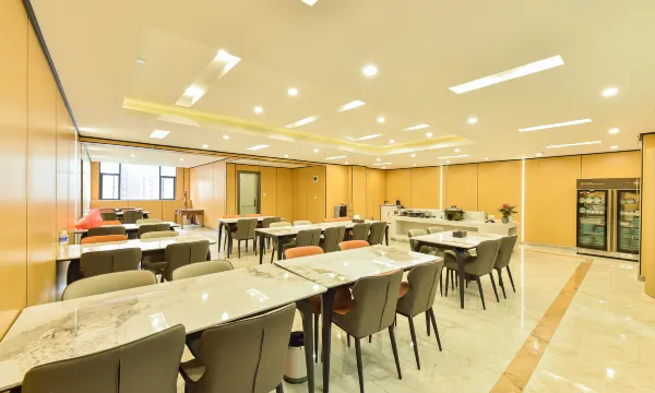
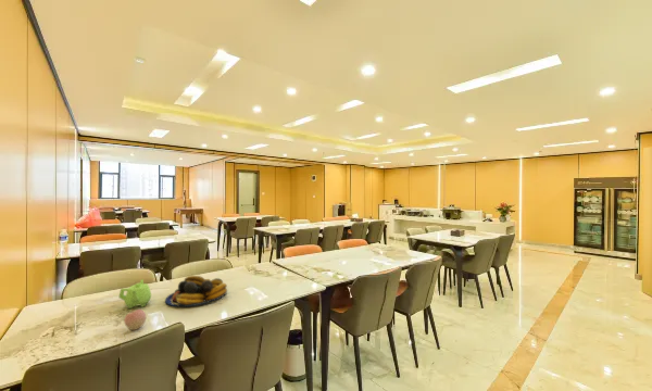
+ fruit bowl (197, 286)
+ apple (135, 318)
+ teapot (135, 294)
